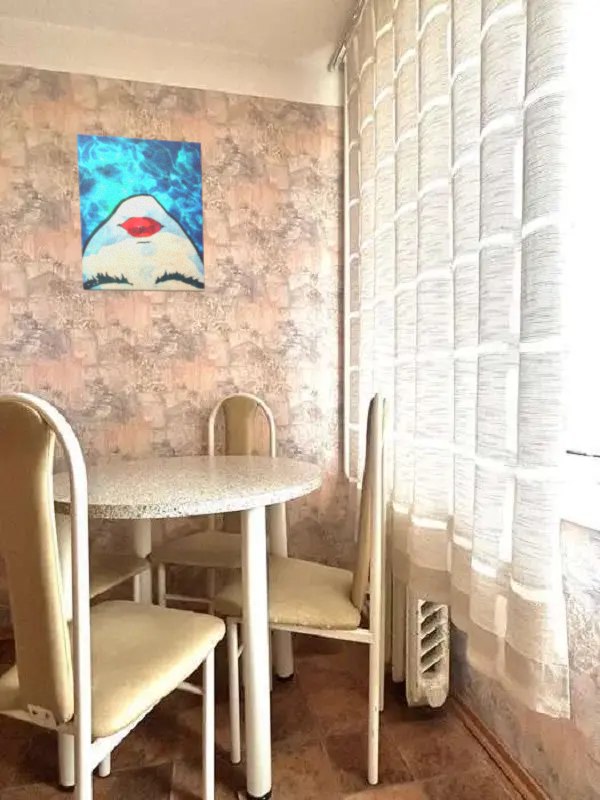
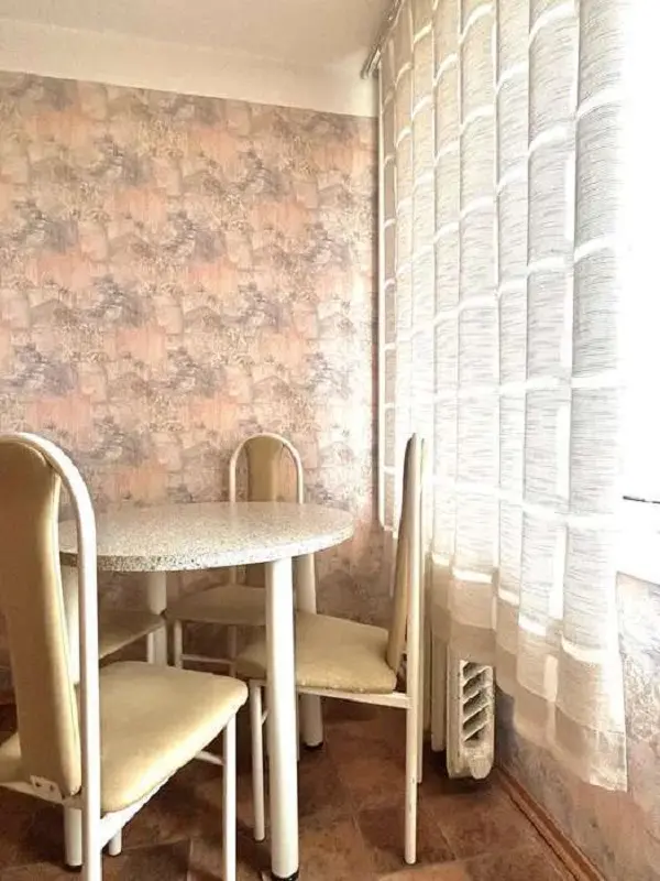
- wall art (143, 216)
